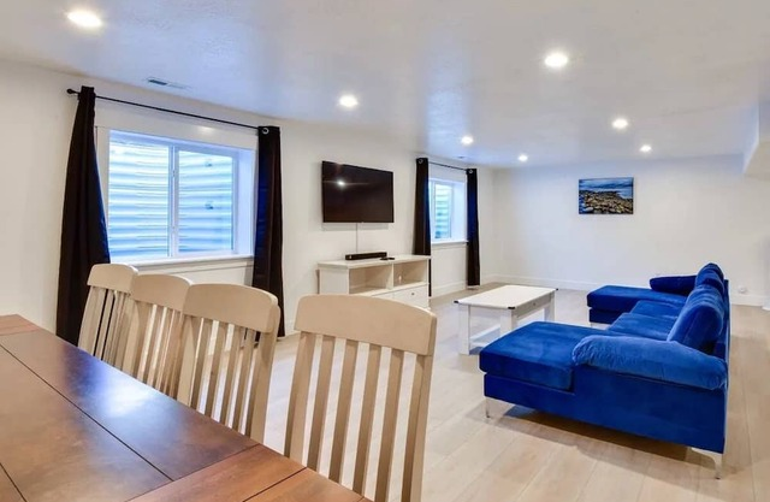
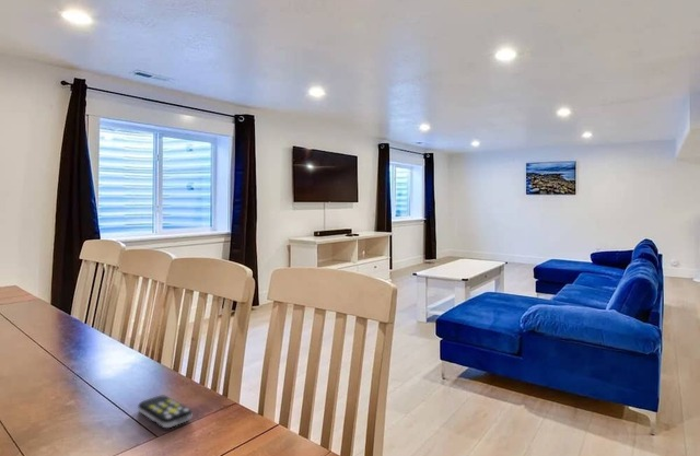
+ remote control (164, 410)
